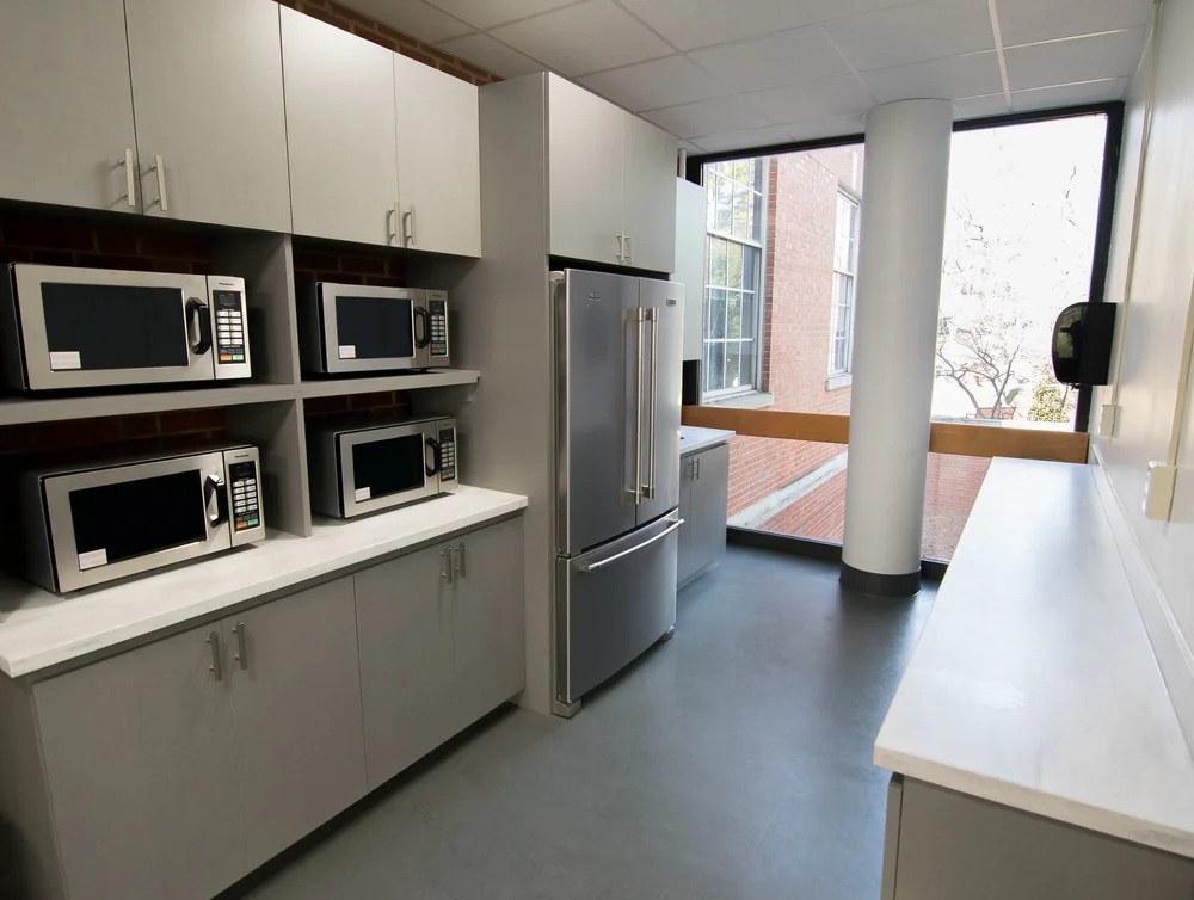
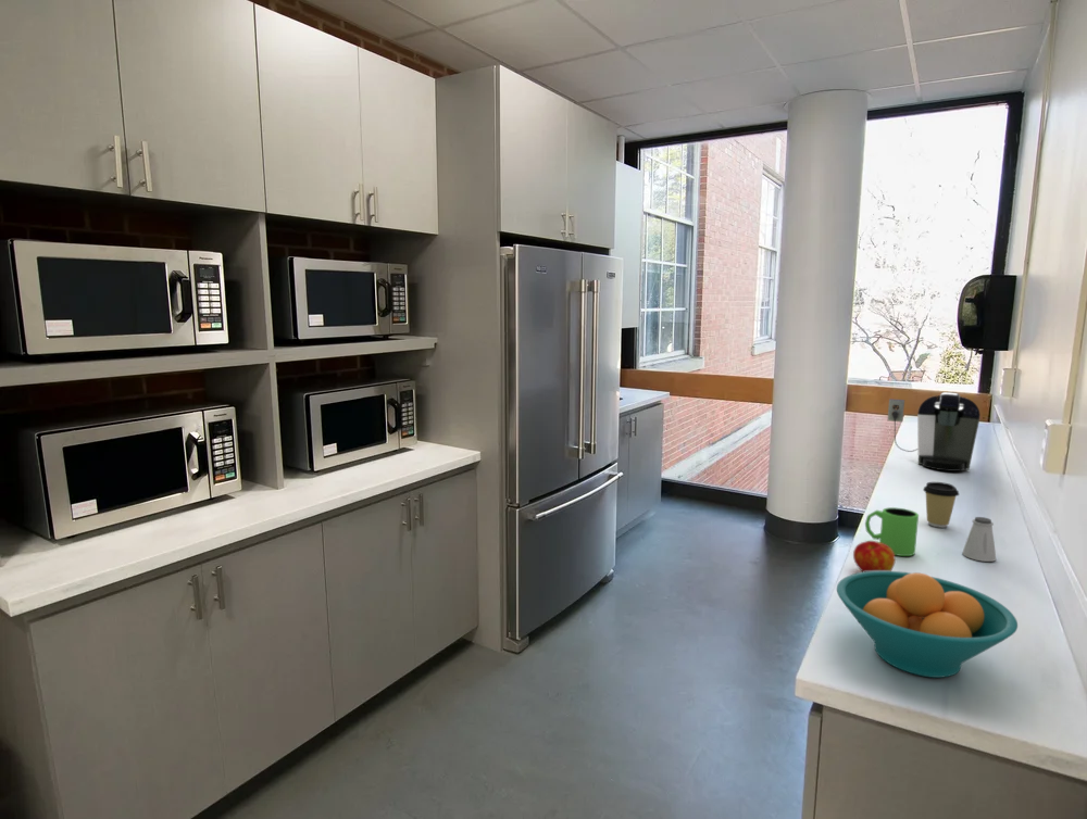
+ coffee maker (929, 428)
+ coffee cup (939, 505)
+ saltshaker (980, 537)
+ mug (890, 529)
+ apple (873, 558)
+ fruit bowl (920, 617)
